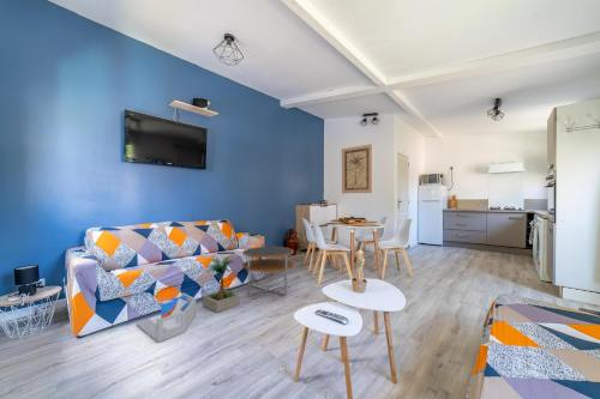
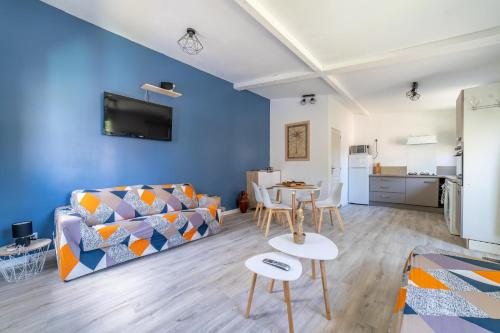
- side table (268, 271)
- storage bin (172, 314)
- potted plant (222, 280)
